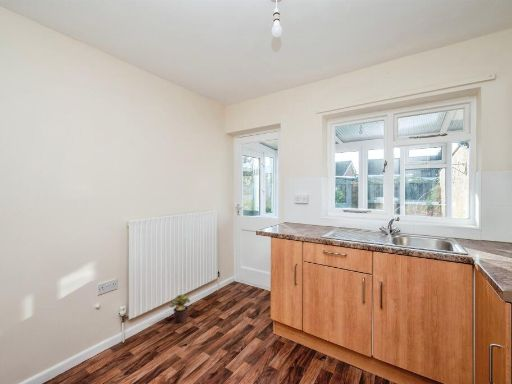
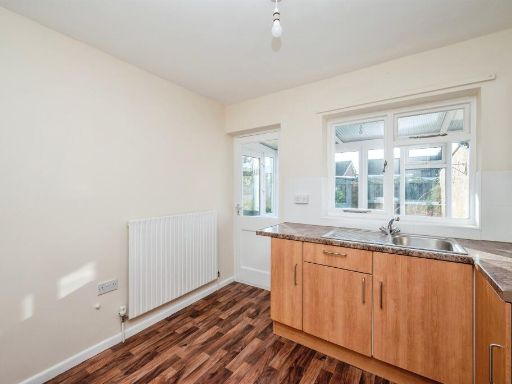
- potted plant (179, 307)
